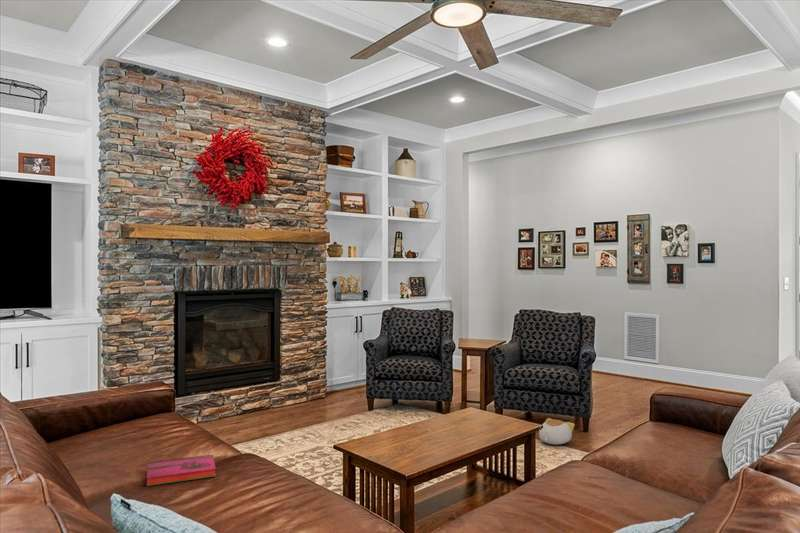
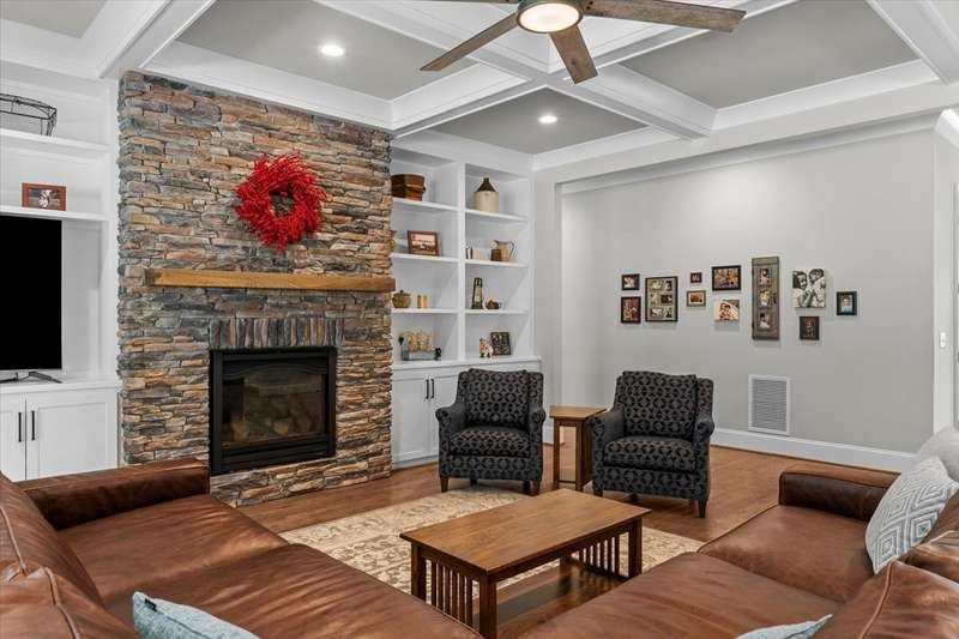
- hardback book (181, 469)
- plush toy (553, 432)
